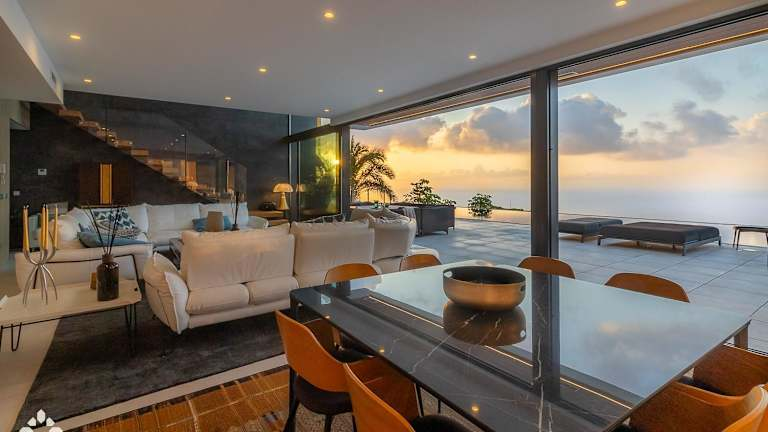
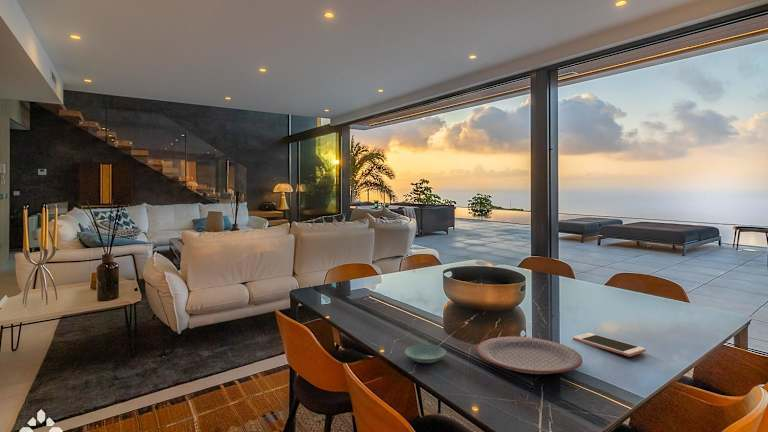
+ plate (527, 355)
+ saucer (425, 355)
+ cell phone (607, 343)
